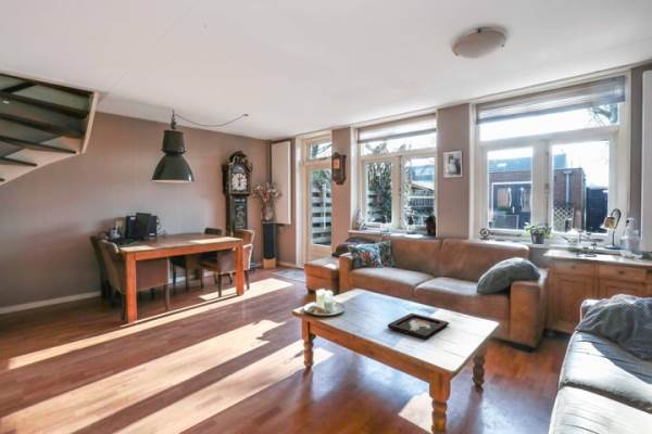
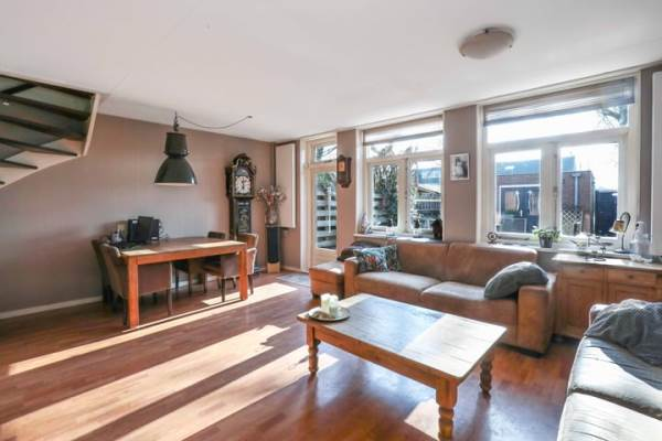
- decorative tray (418, 324)
